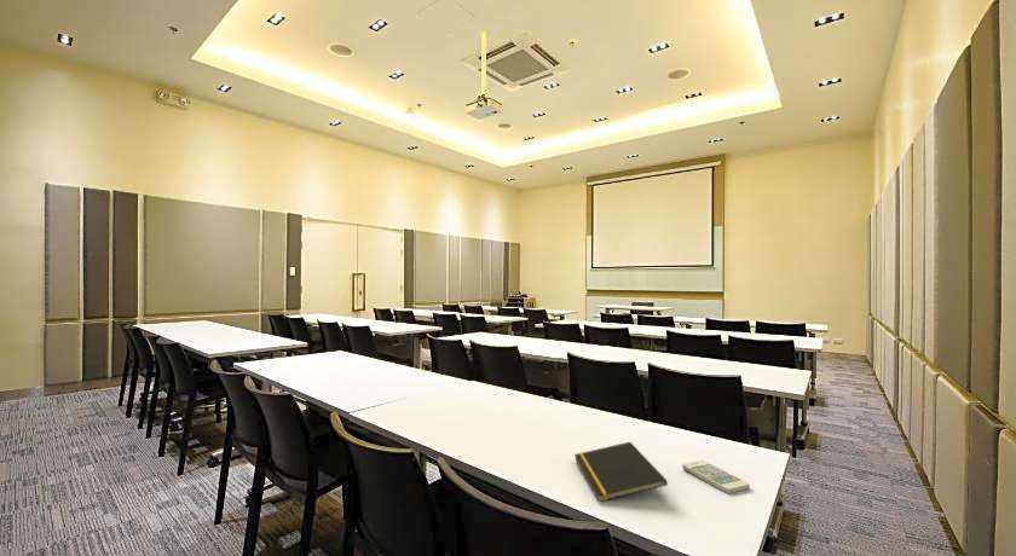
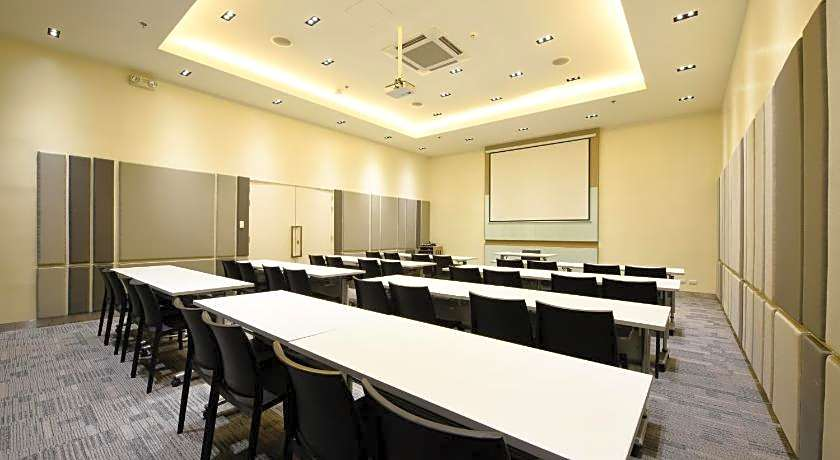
- notepad (616, 468)
- smartphone (714, 475)
